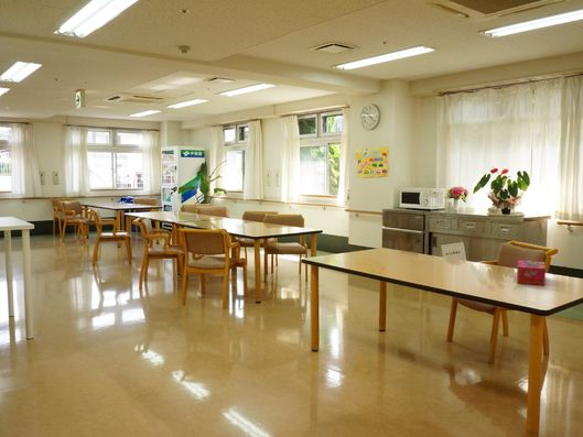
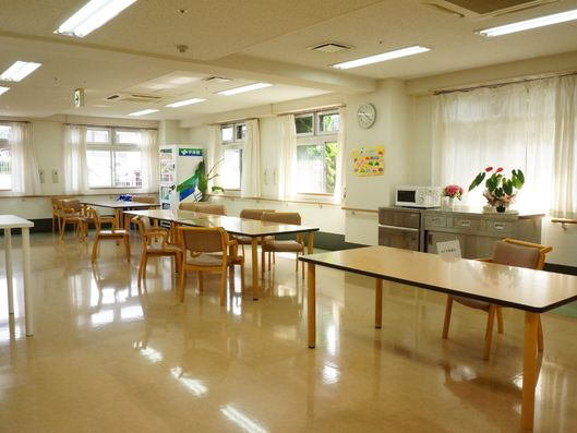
- tissue box (530, 272)
